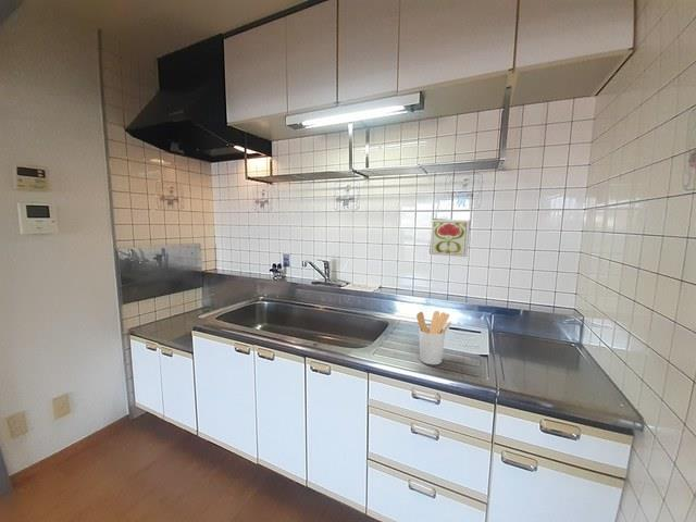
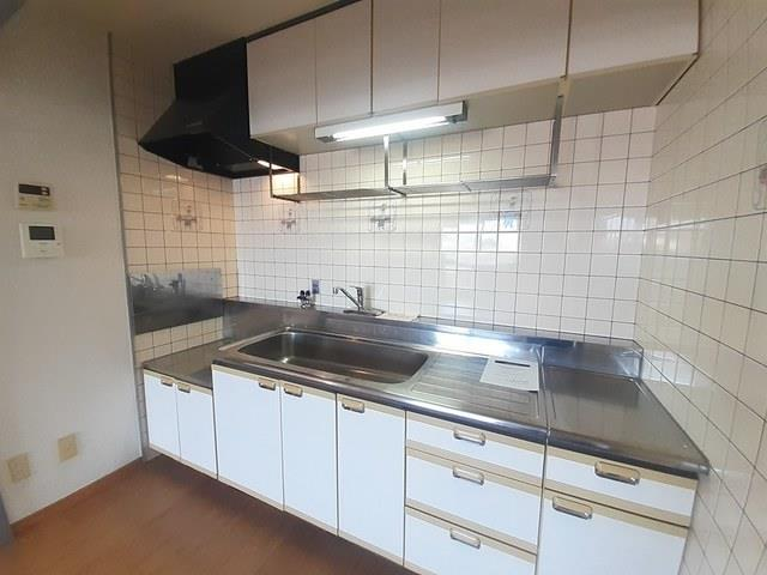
- decorative tile (449, 237)
- utensil holder (434, 335)
